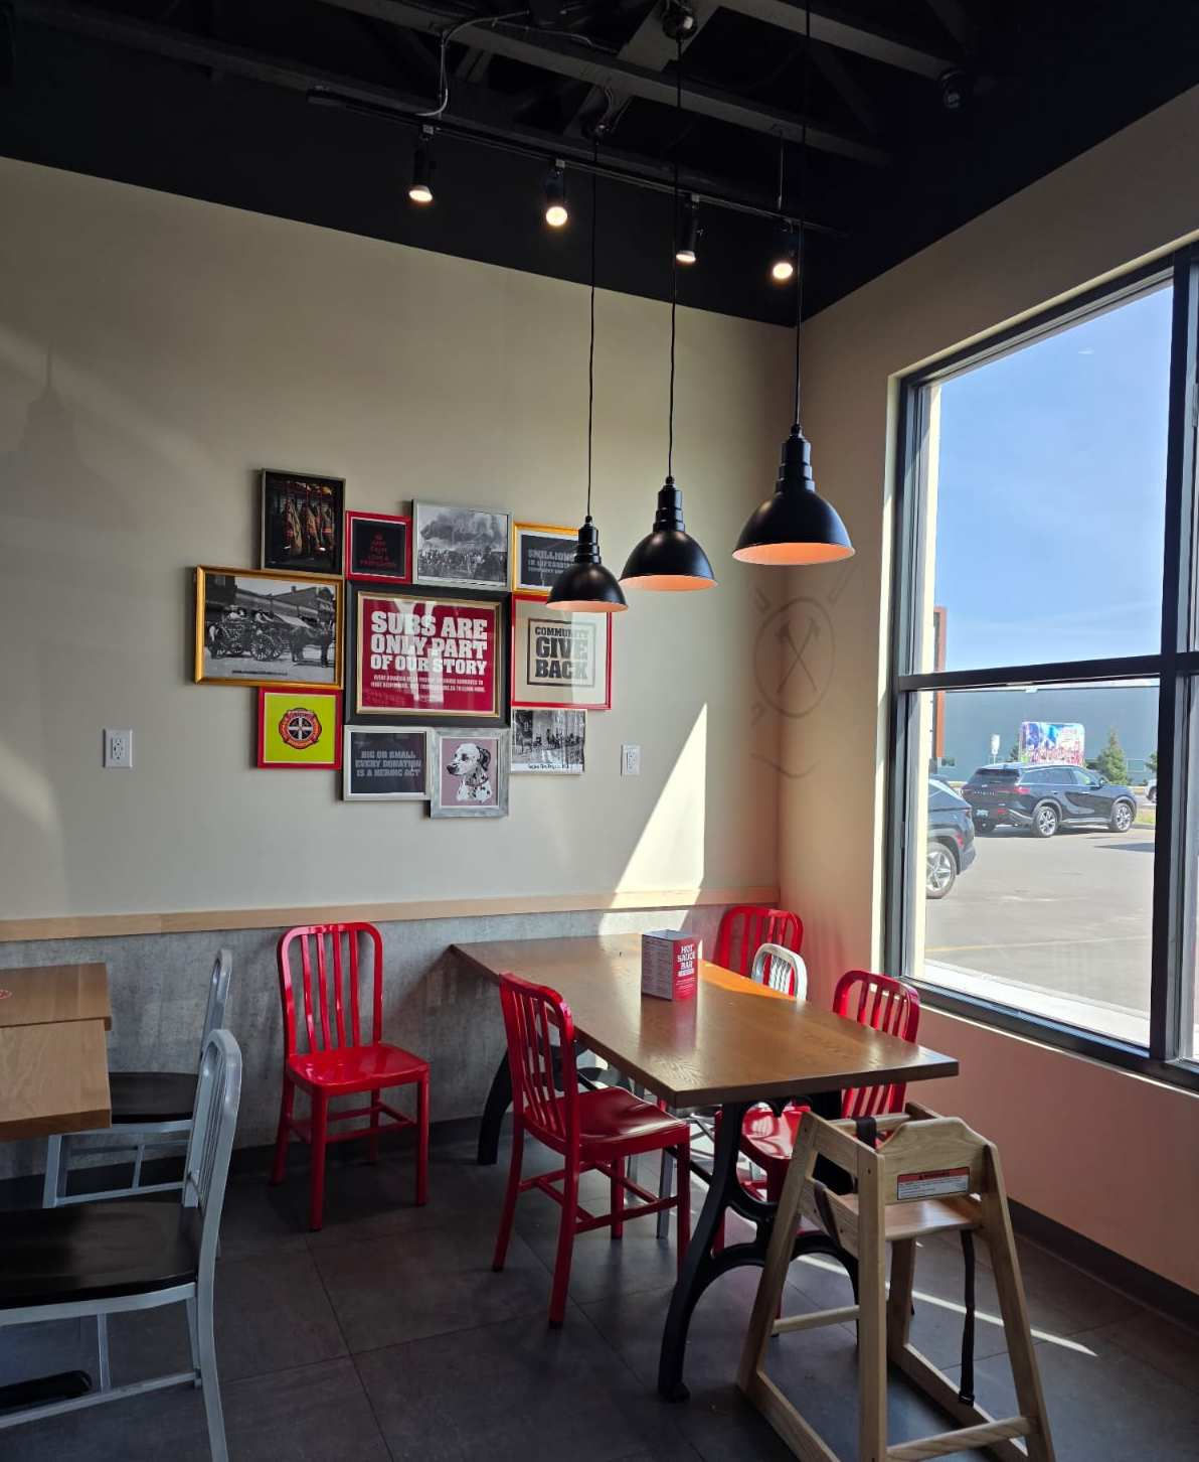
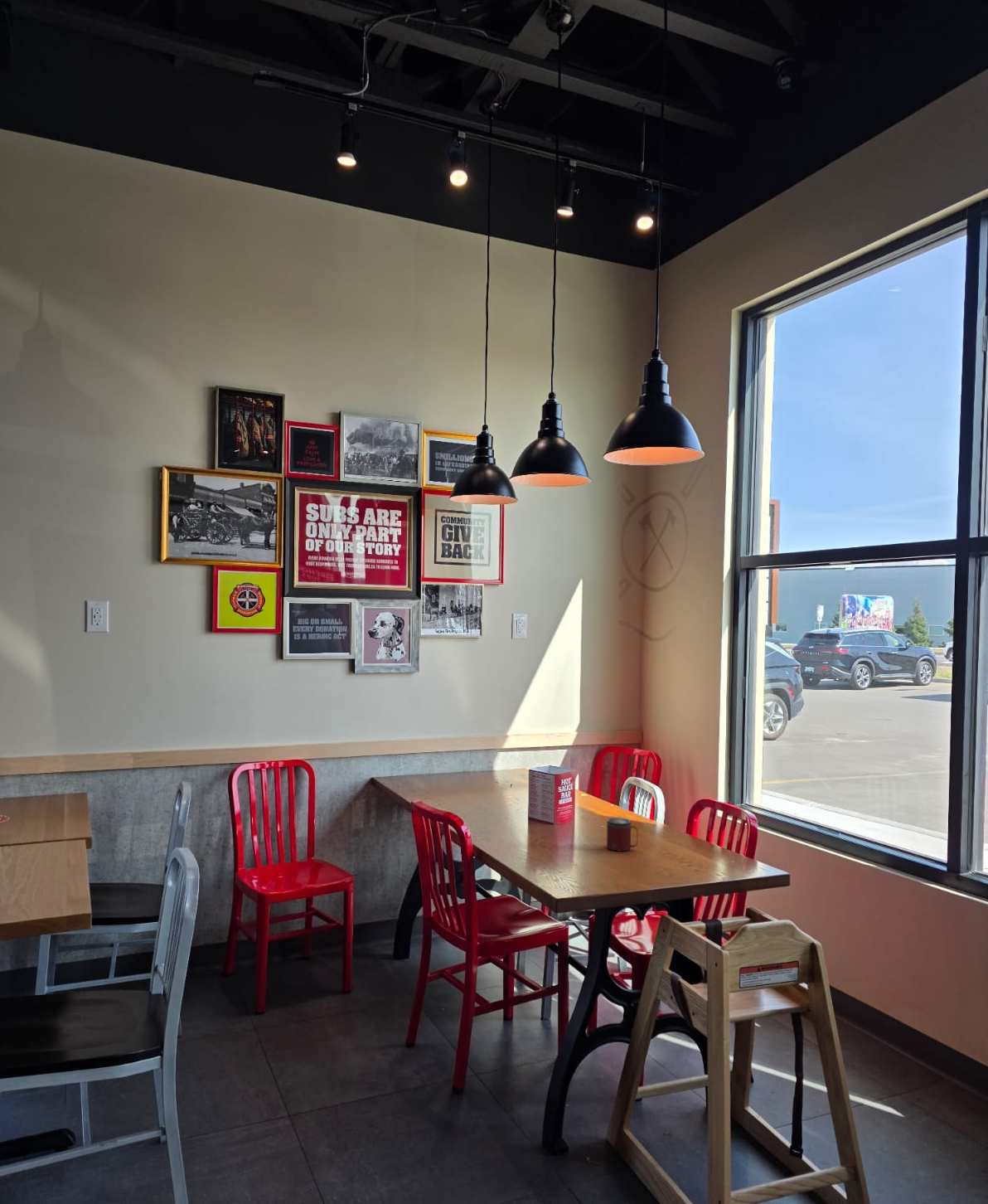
+ beverage cup (622, 834)
